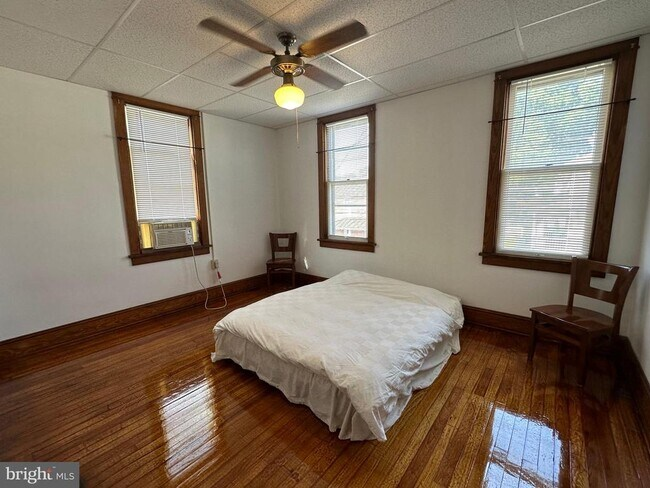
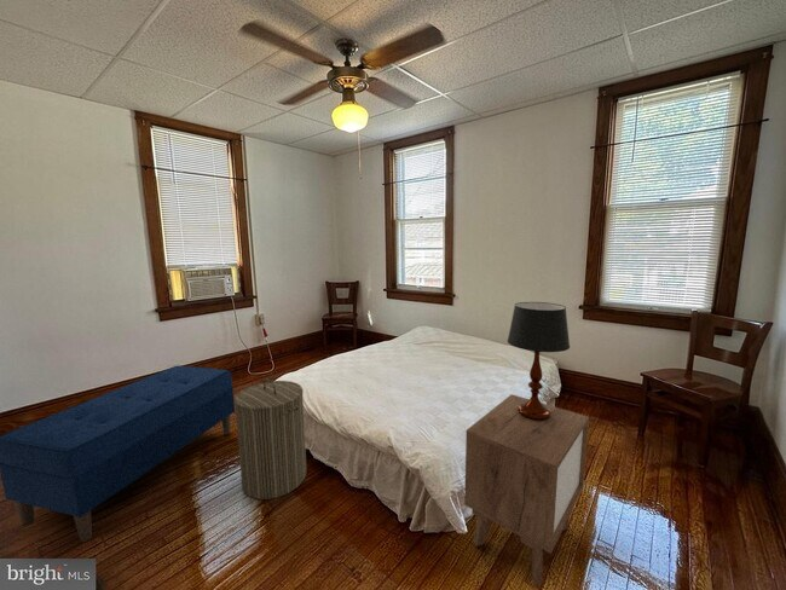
+ bench (141, 433)
+ table lamp (536, 360)
+ laundry hamper (272, 429)
+ nightstand (524, 479)
